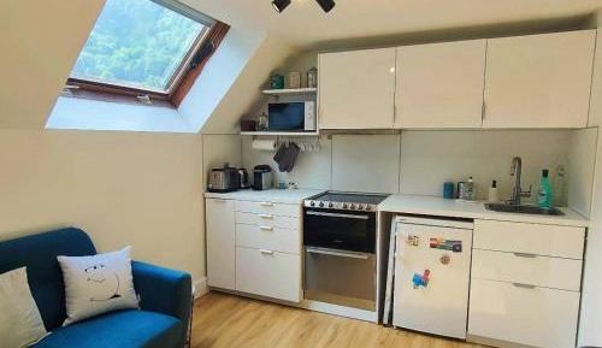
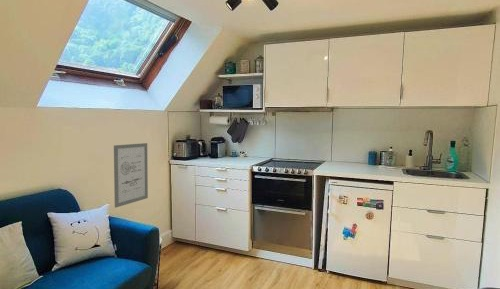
+ wall art (131, 173)
